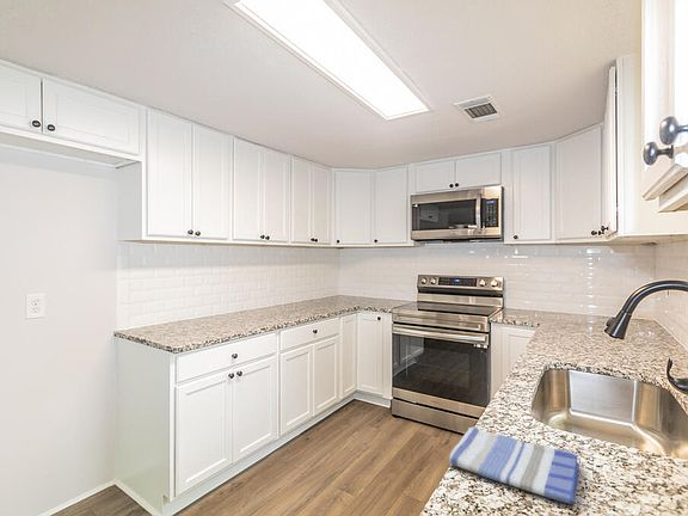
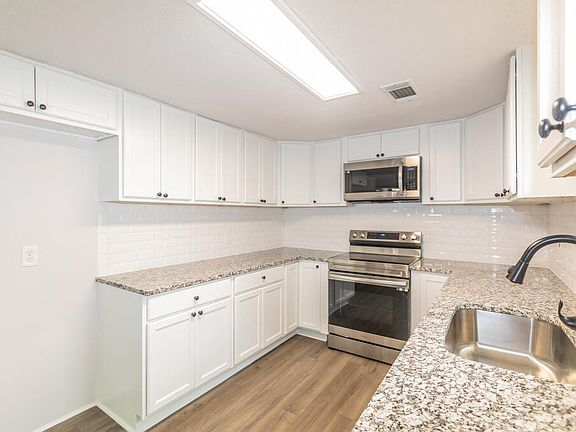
- dish towel (512, 459)
